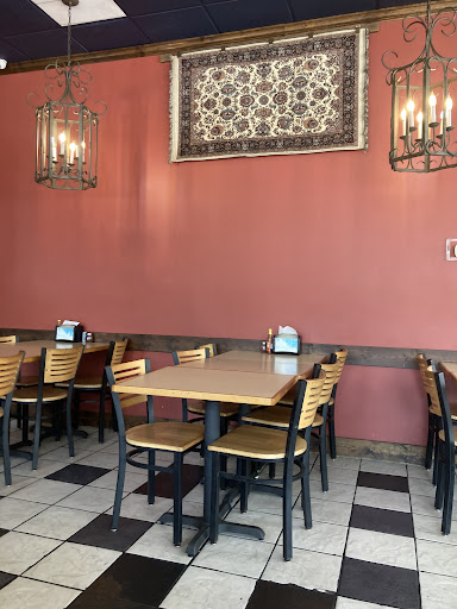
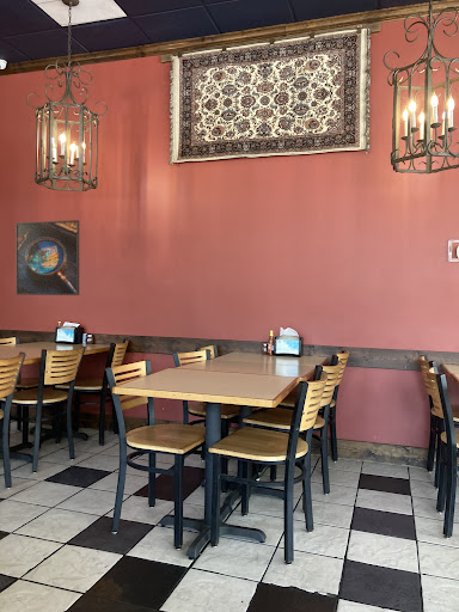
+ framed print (47, 258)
